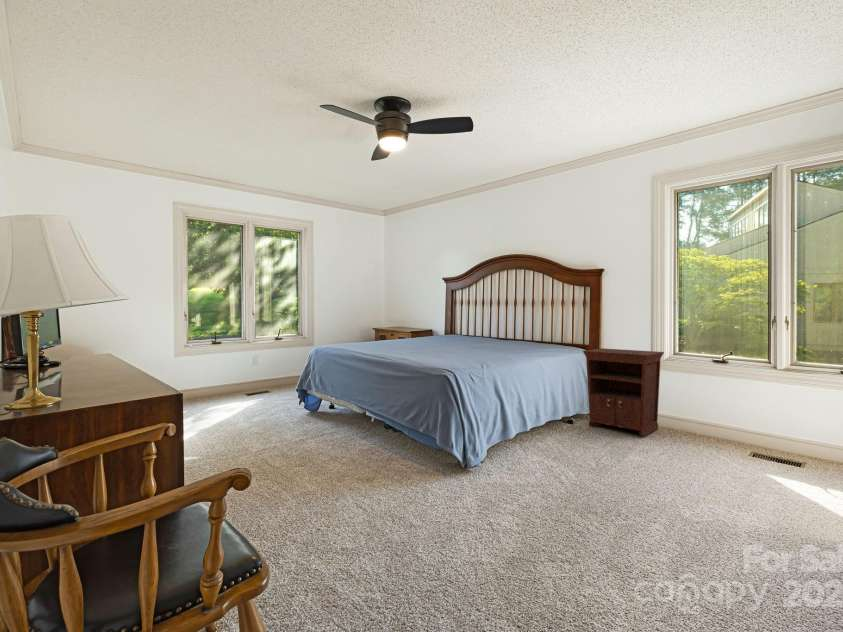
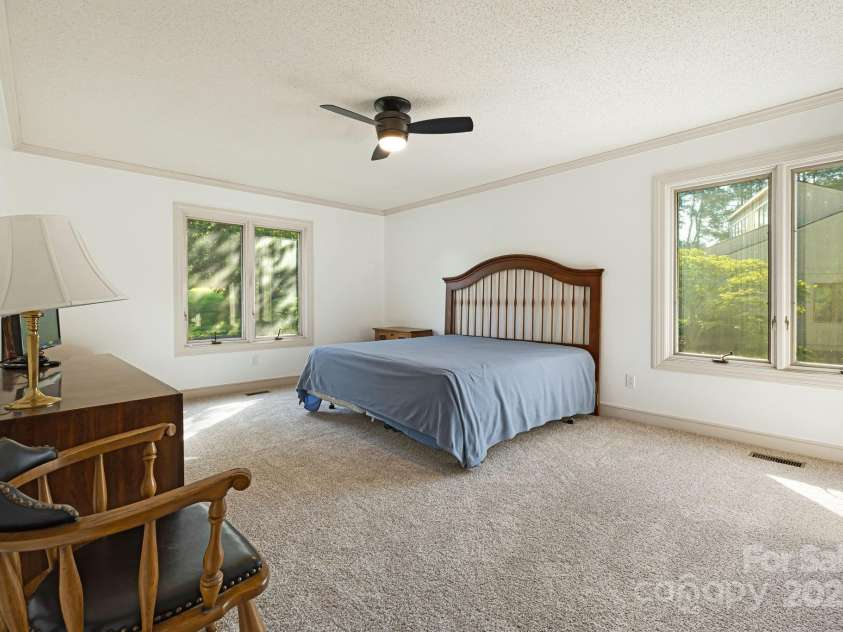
- nightstand (622, 389)
